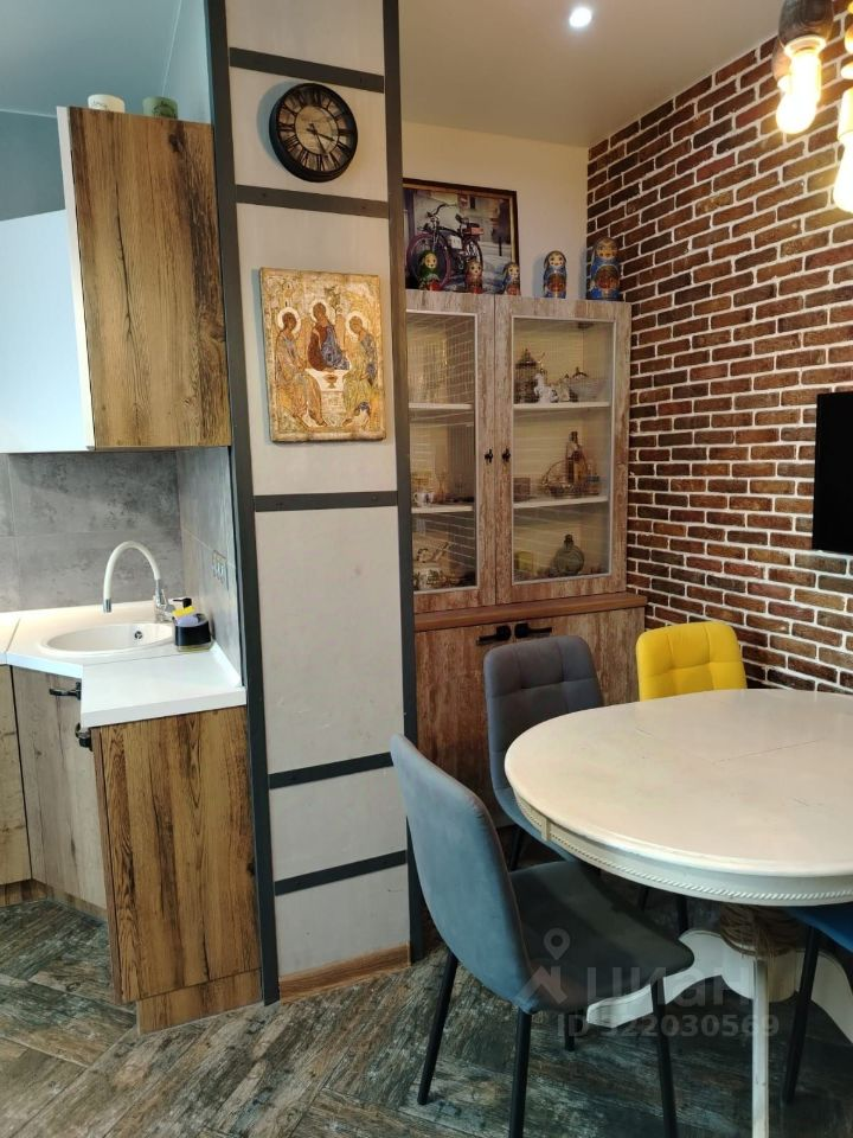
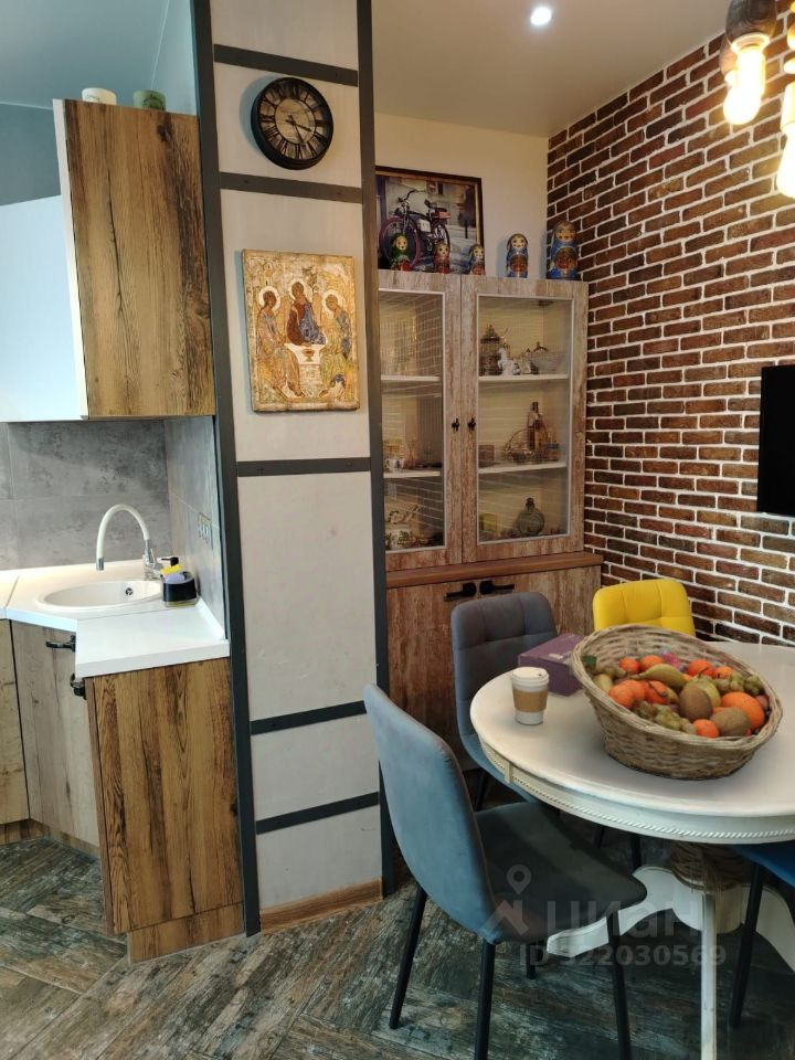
+ fruit basket (674, 696)
+ tissue box (566, 660)
+ coffee cup (529, 695)
